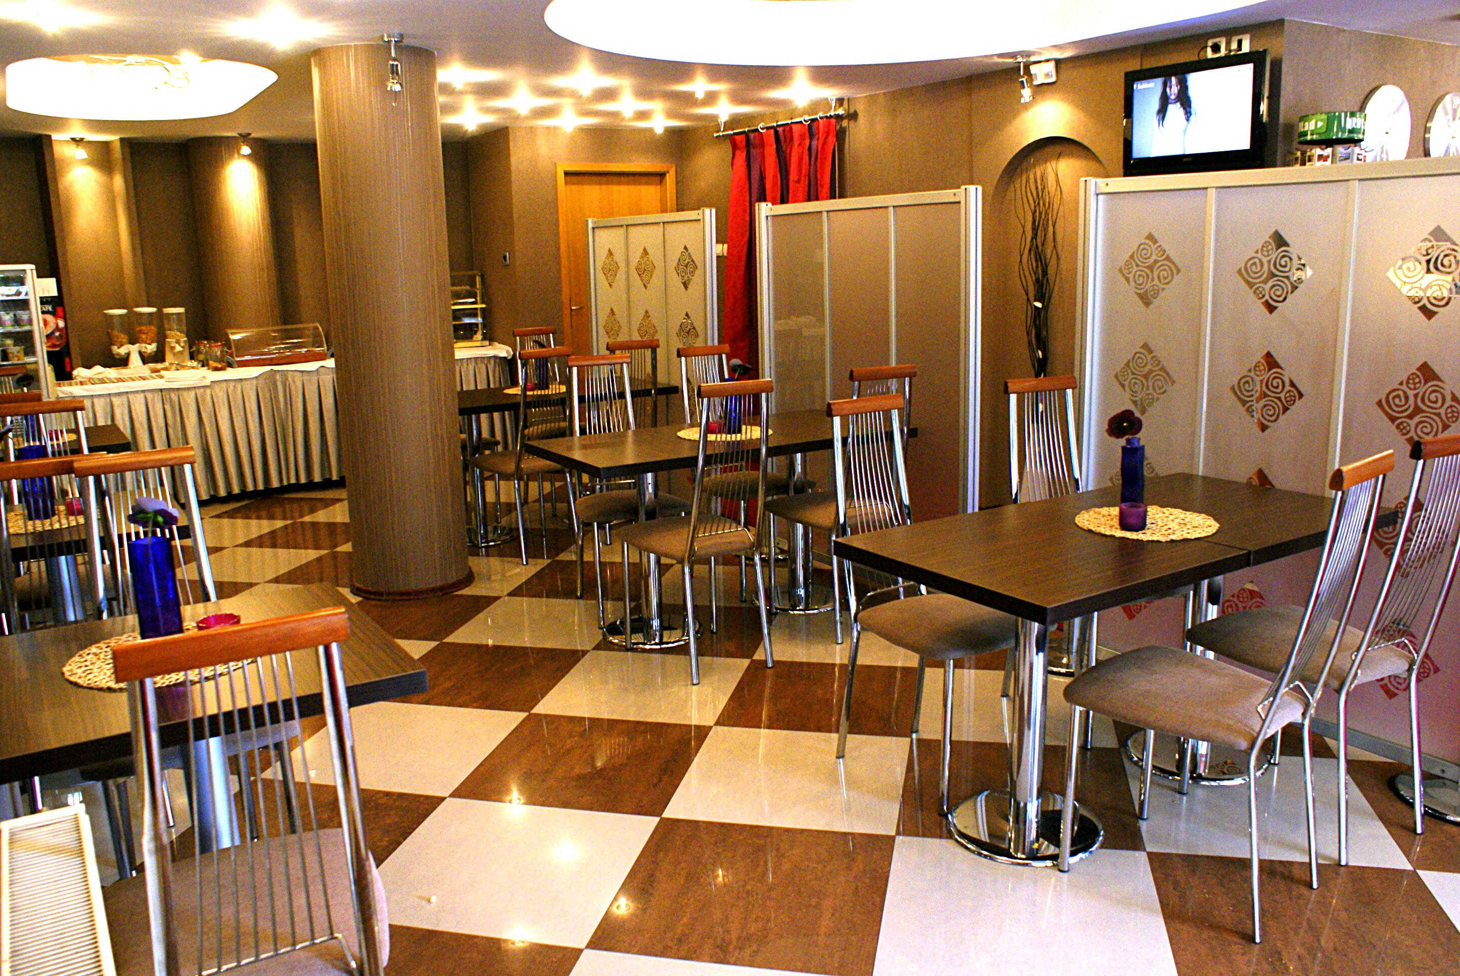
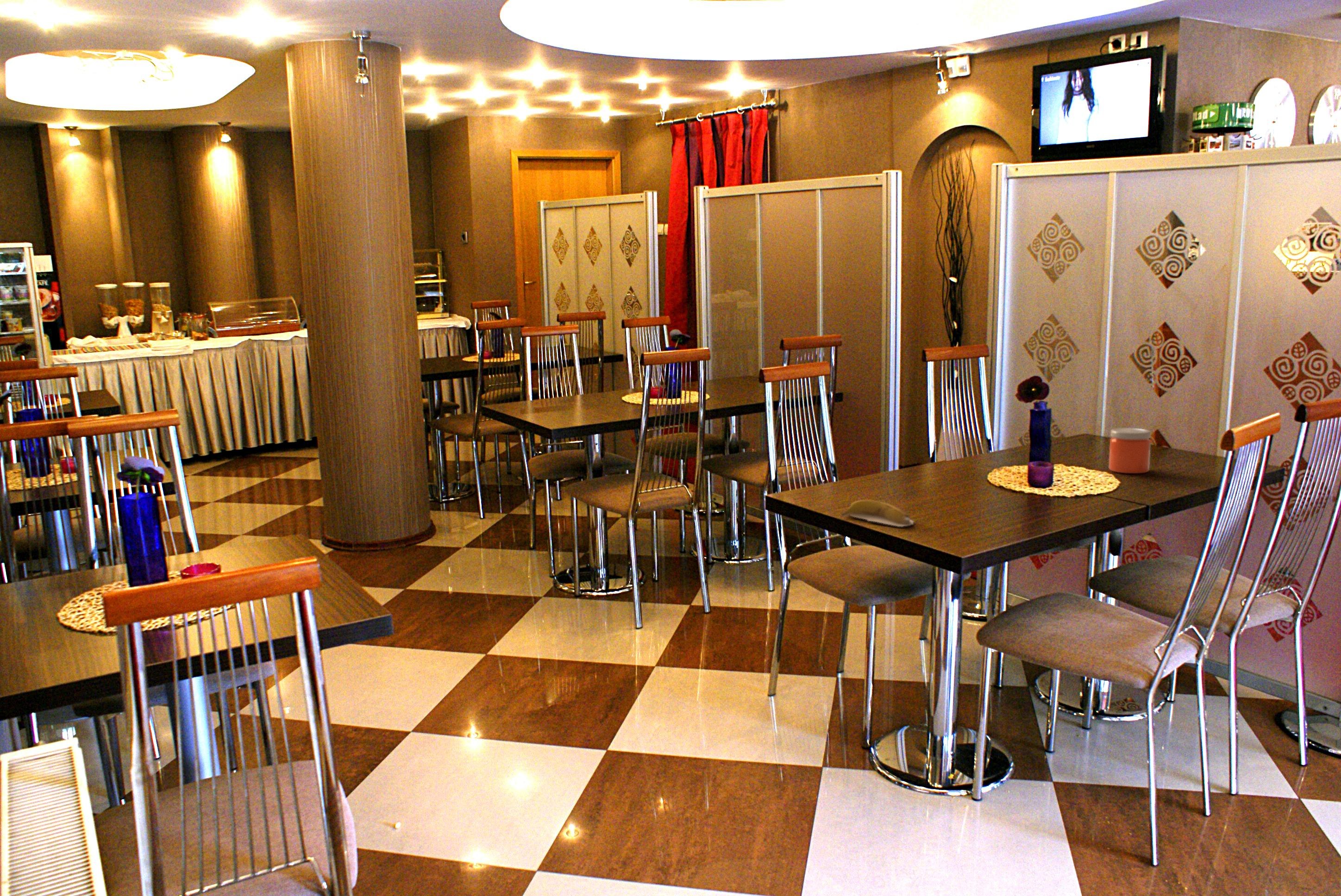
+ jam jar (1129, 450)
+ banana (876, 510)
